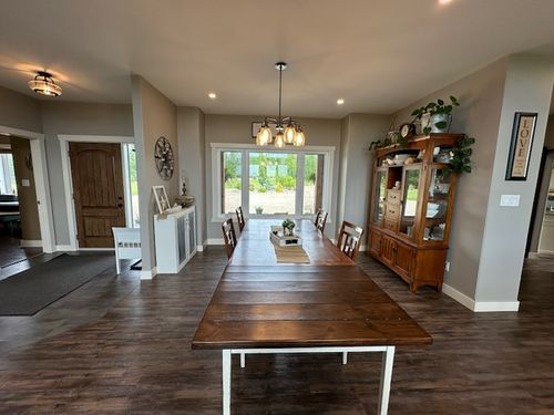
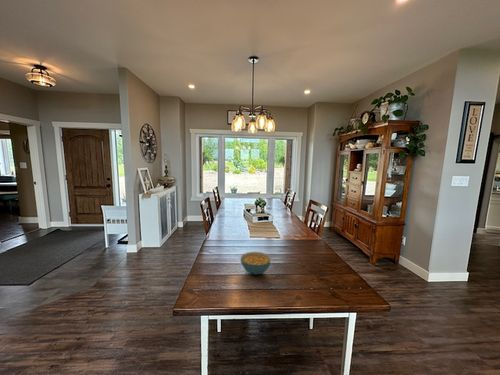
+ cereal bowl (255, 265)
